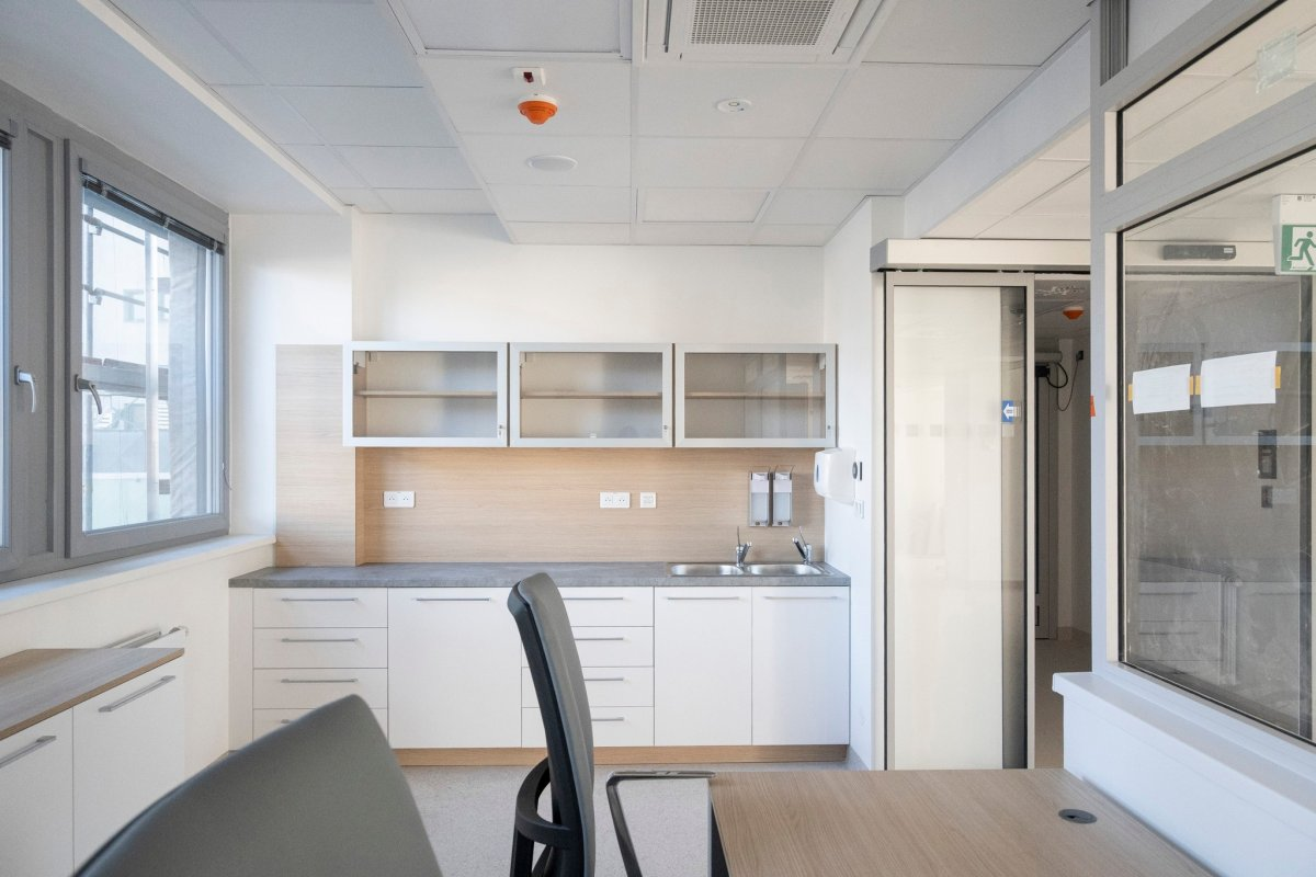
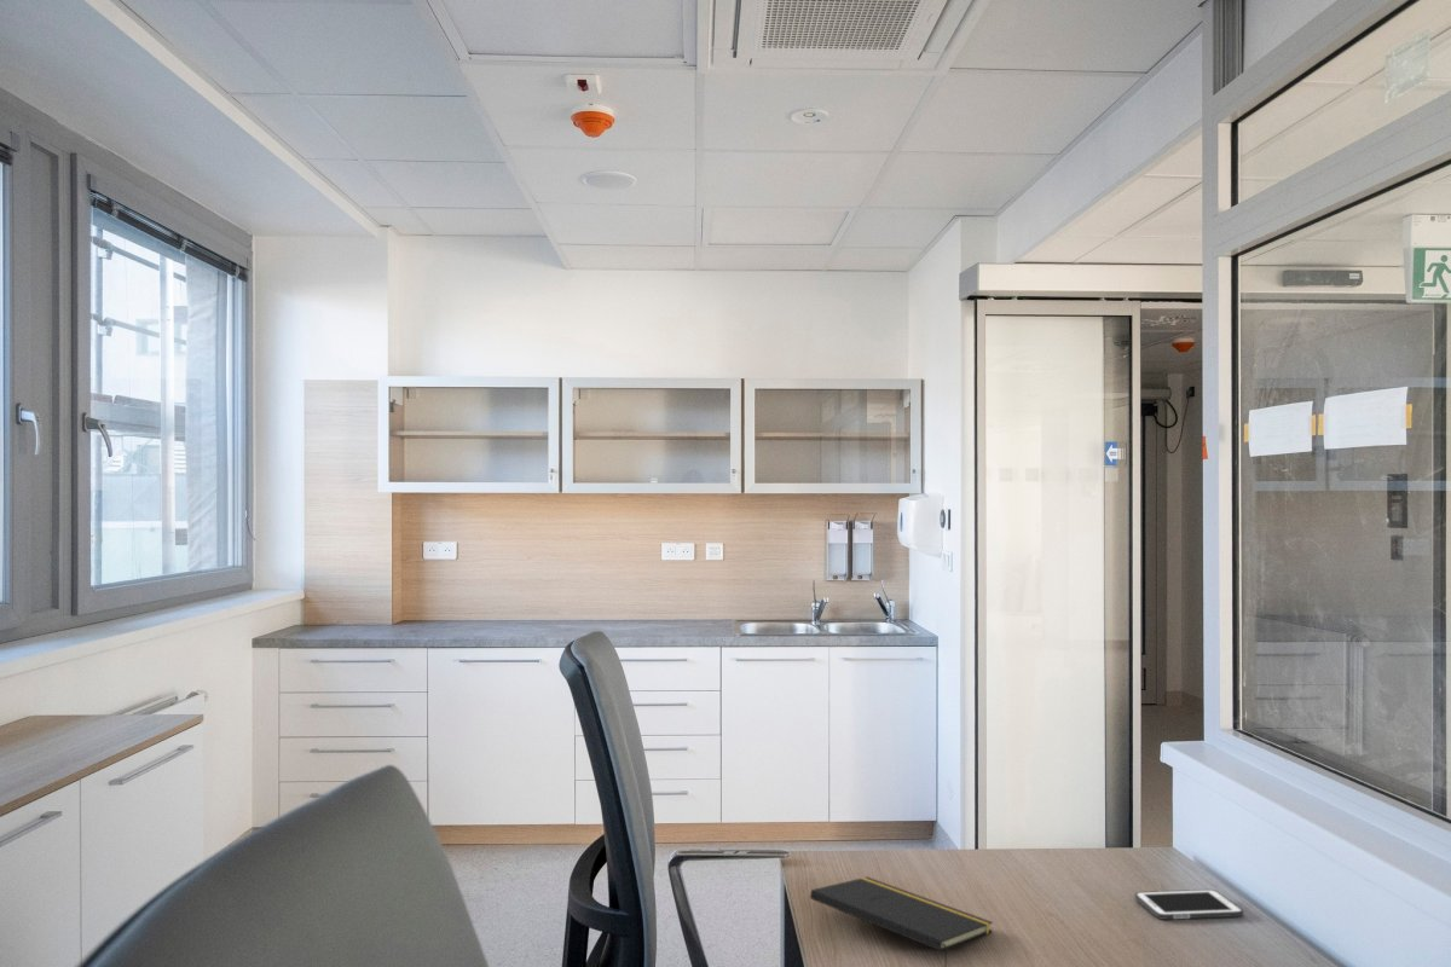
+ notepad (900, 910)
+ cell phone (1187, 904)
